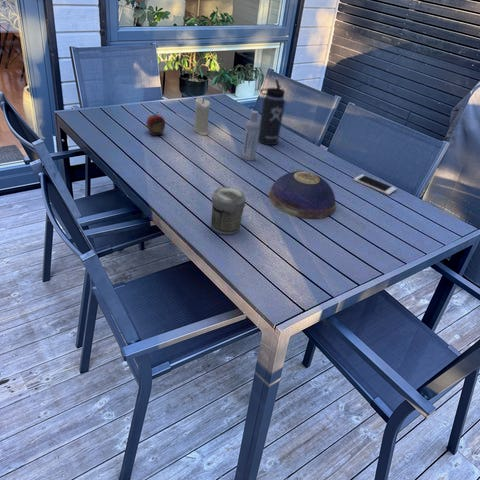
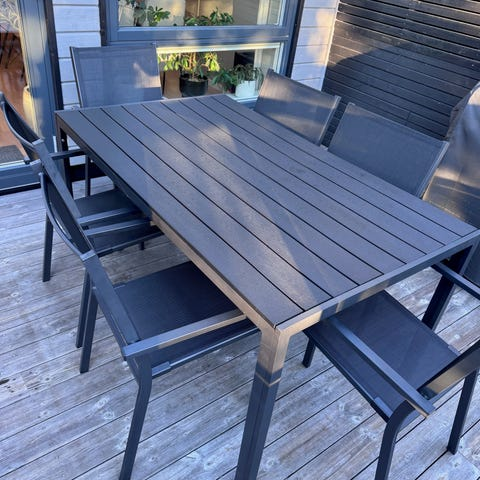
- bottle (251, 135)
- candle (202, 115)
- fruit (155, 123)
- jar (227, 210)
- thermos bottle (270, 111)
- decorative bowl (304, 188)
- cell phone (374, 184)
